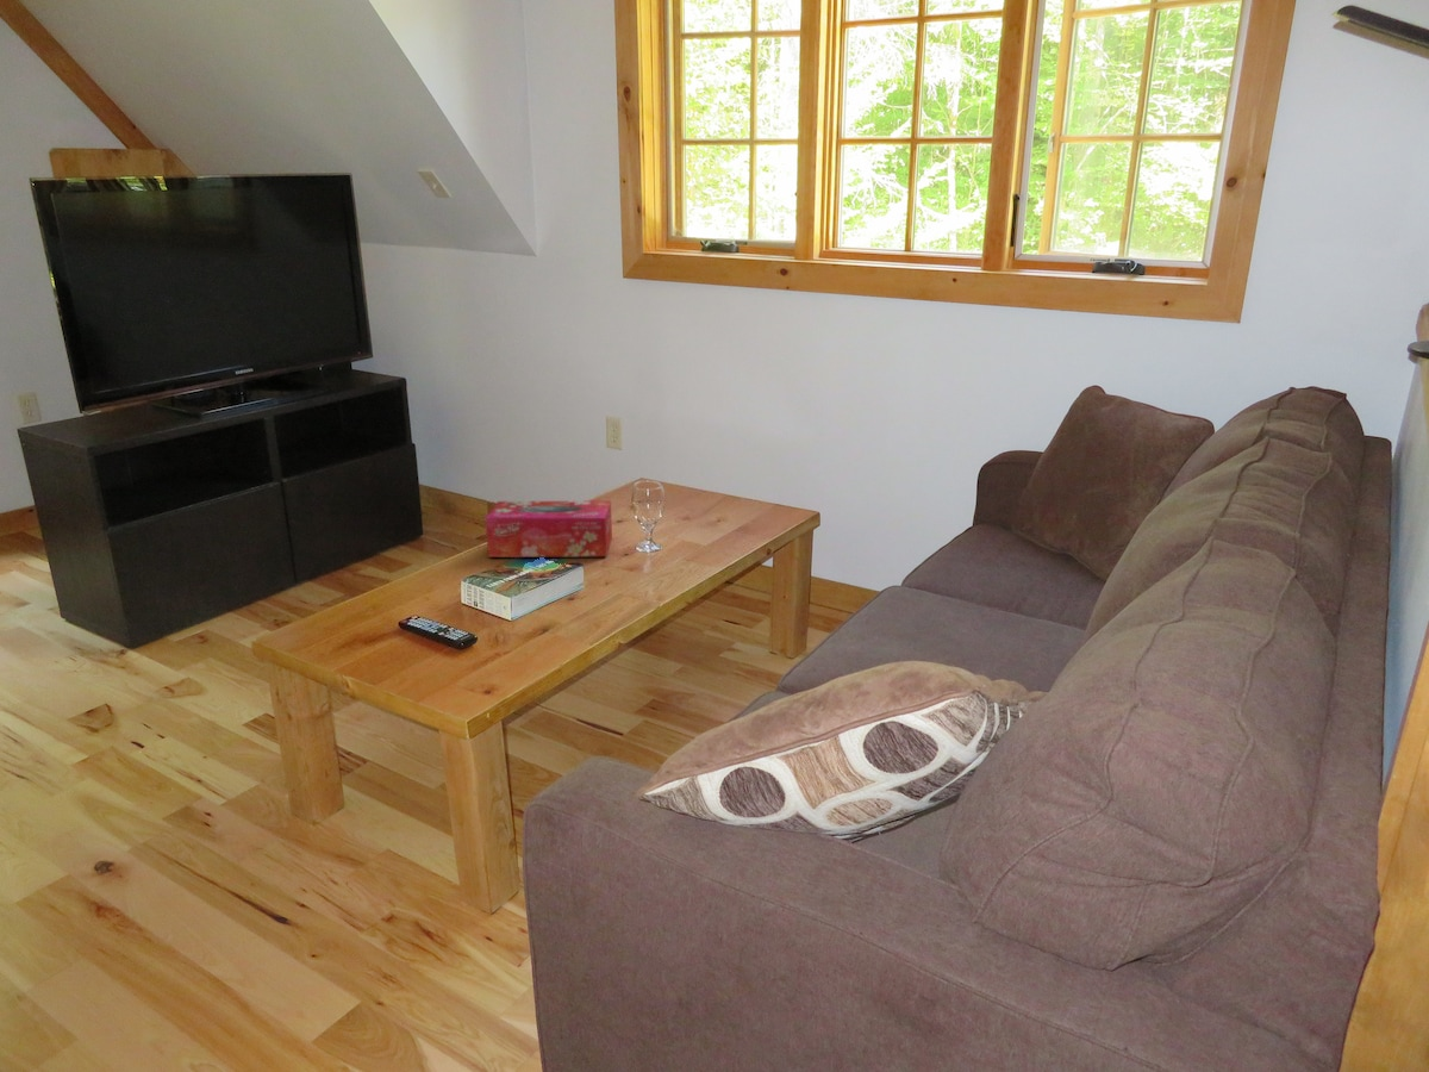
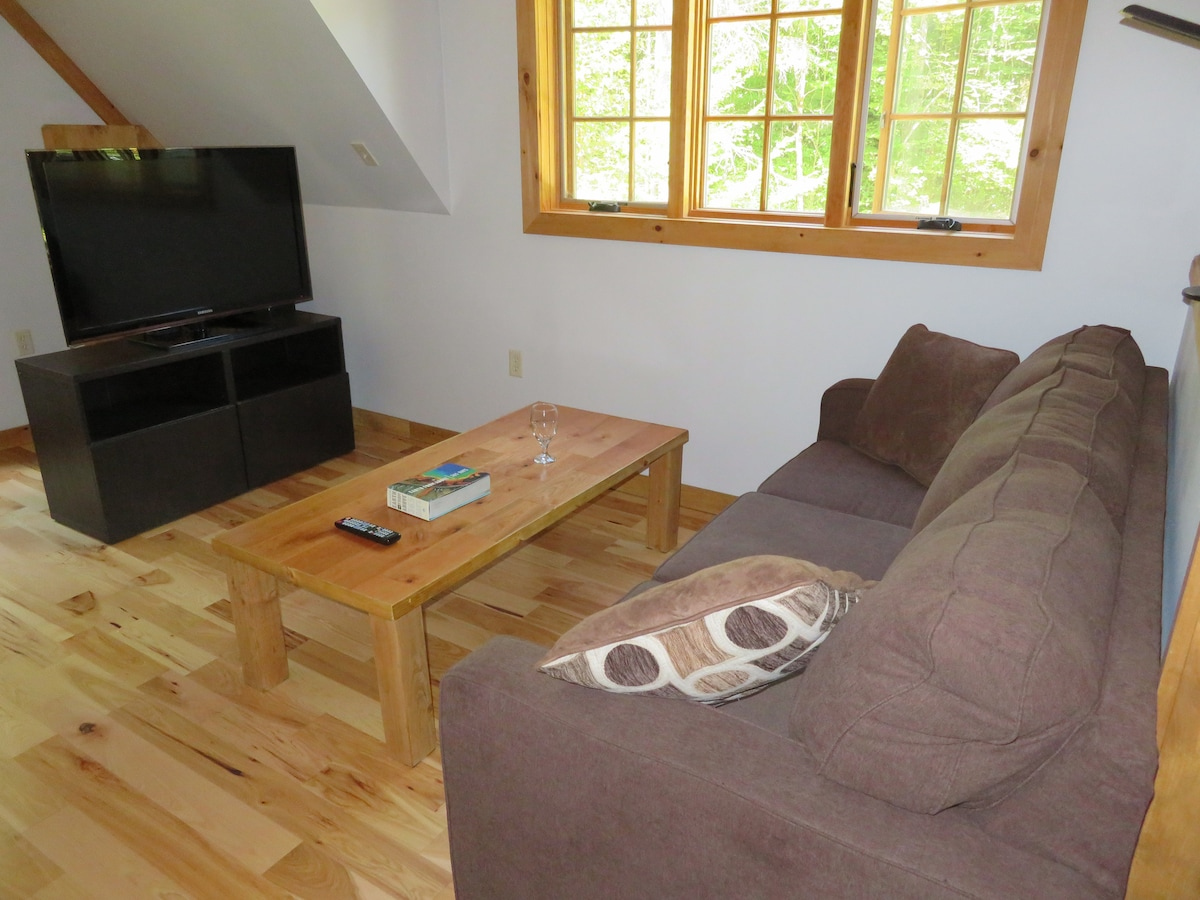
- tissue box (550, 528)
